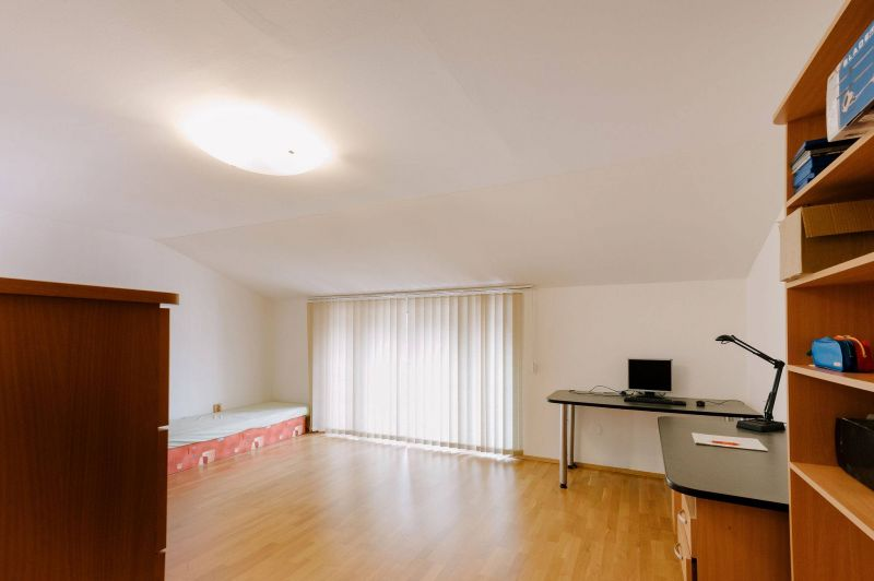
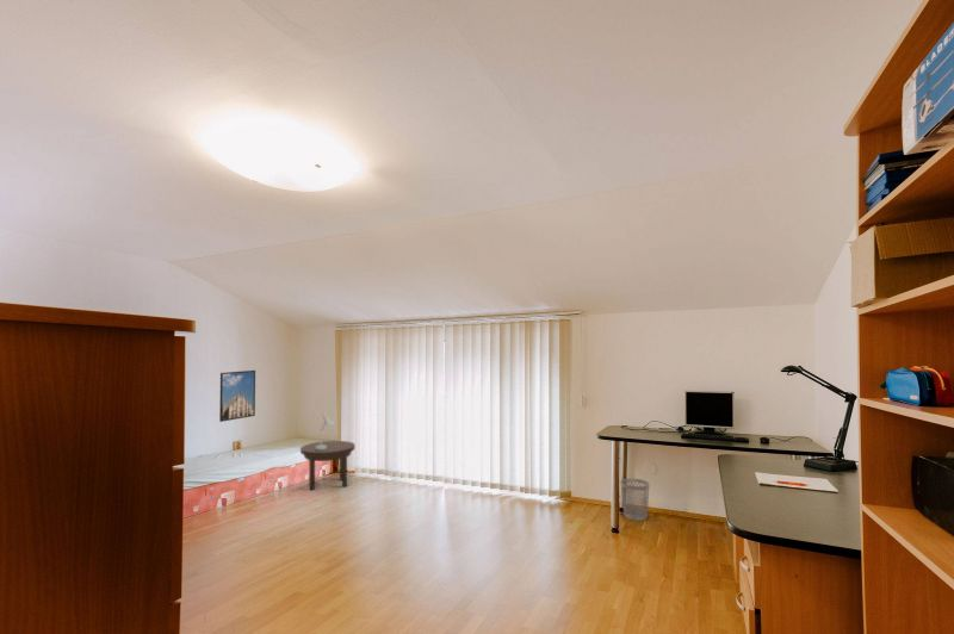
+ side table (327, 460)
+ table lamp (322, 428)
+ wastebasket (634, 499)
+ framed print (237, 394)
